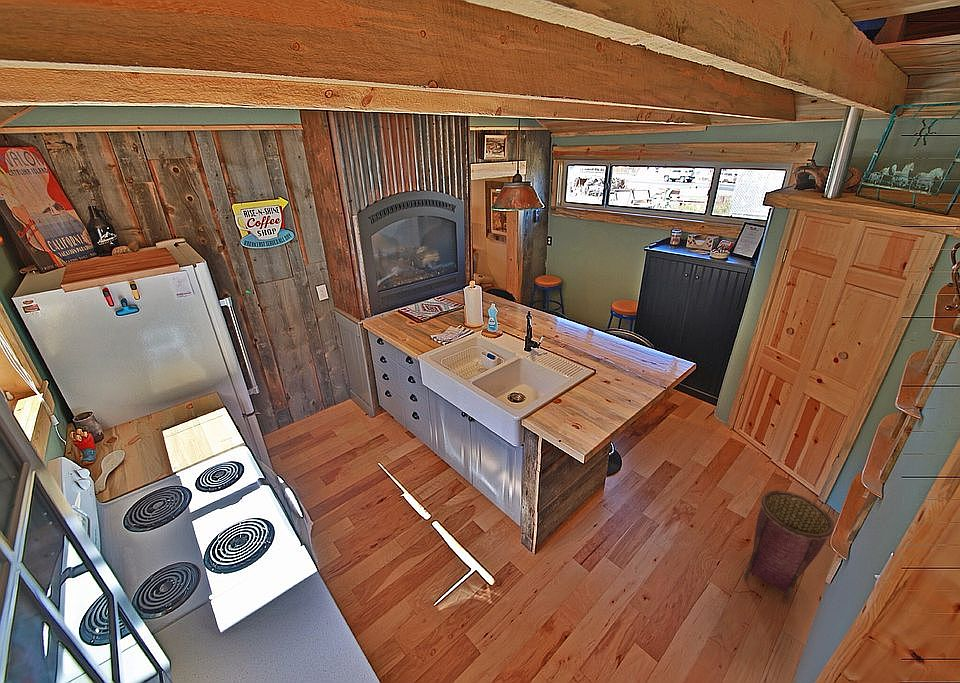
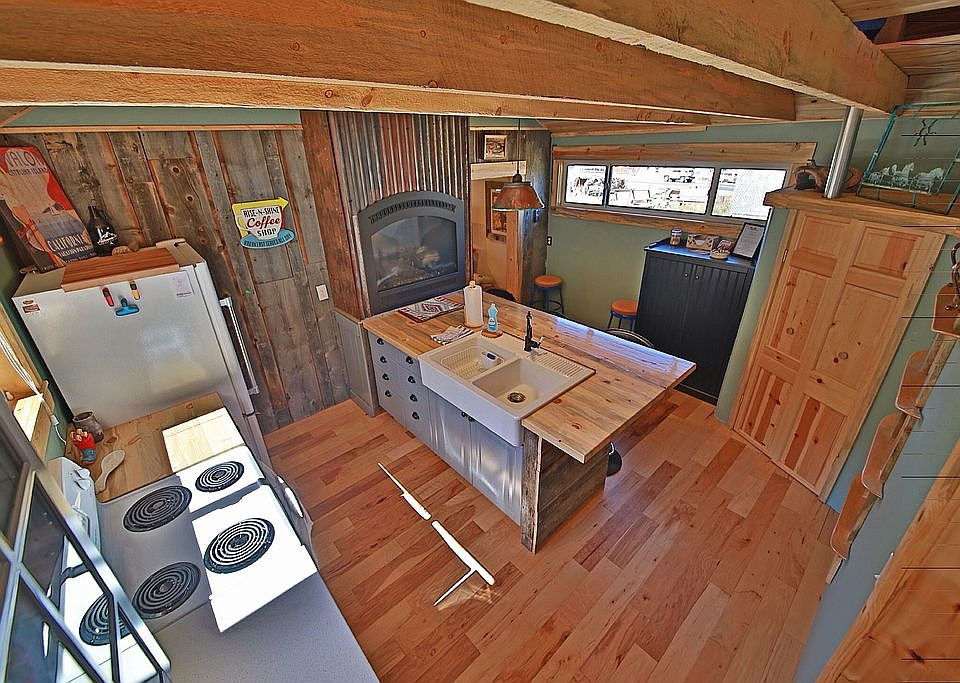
- woven basket (782, 546)
